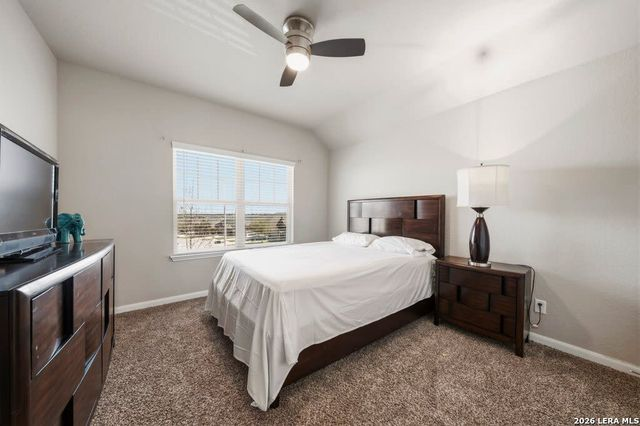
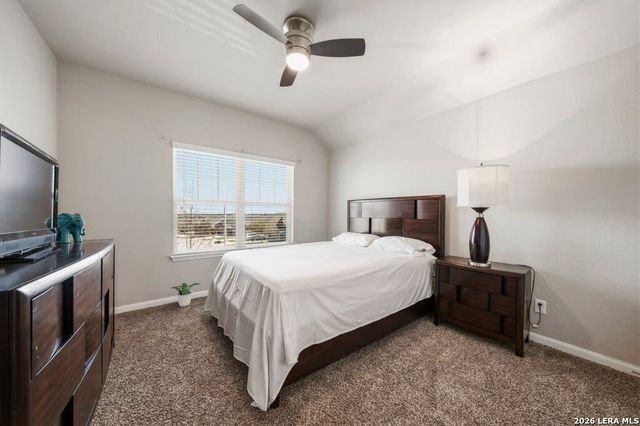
+ potted plant (185, 294)
